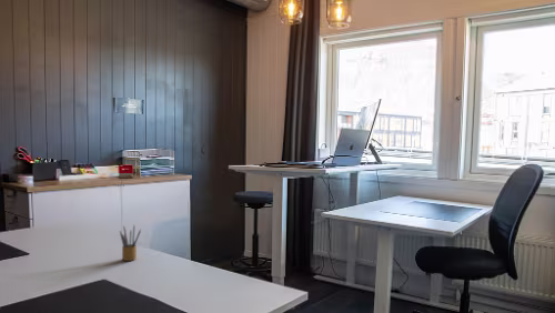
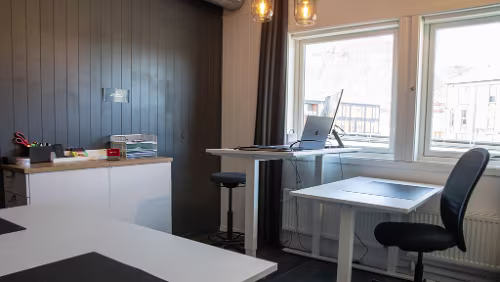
- pencil box (130, 242)
